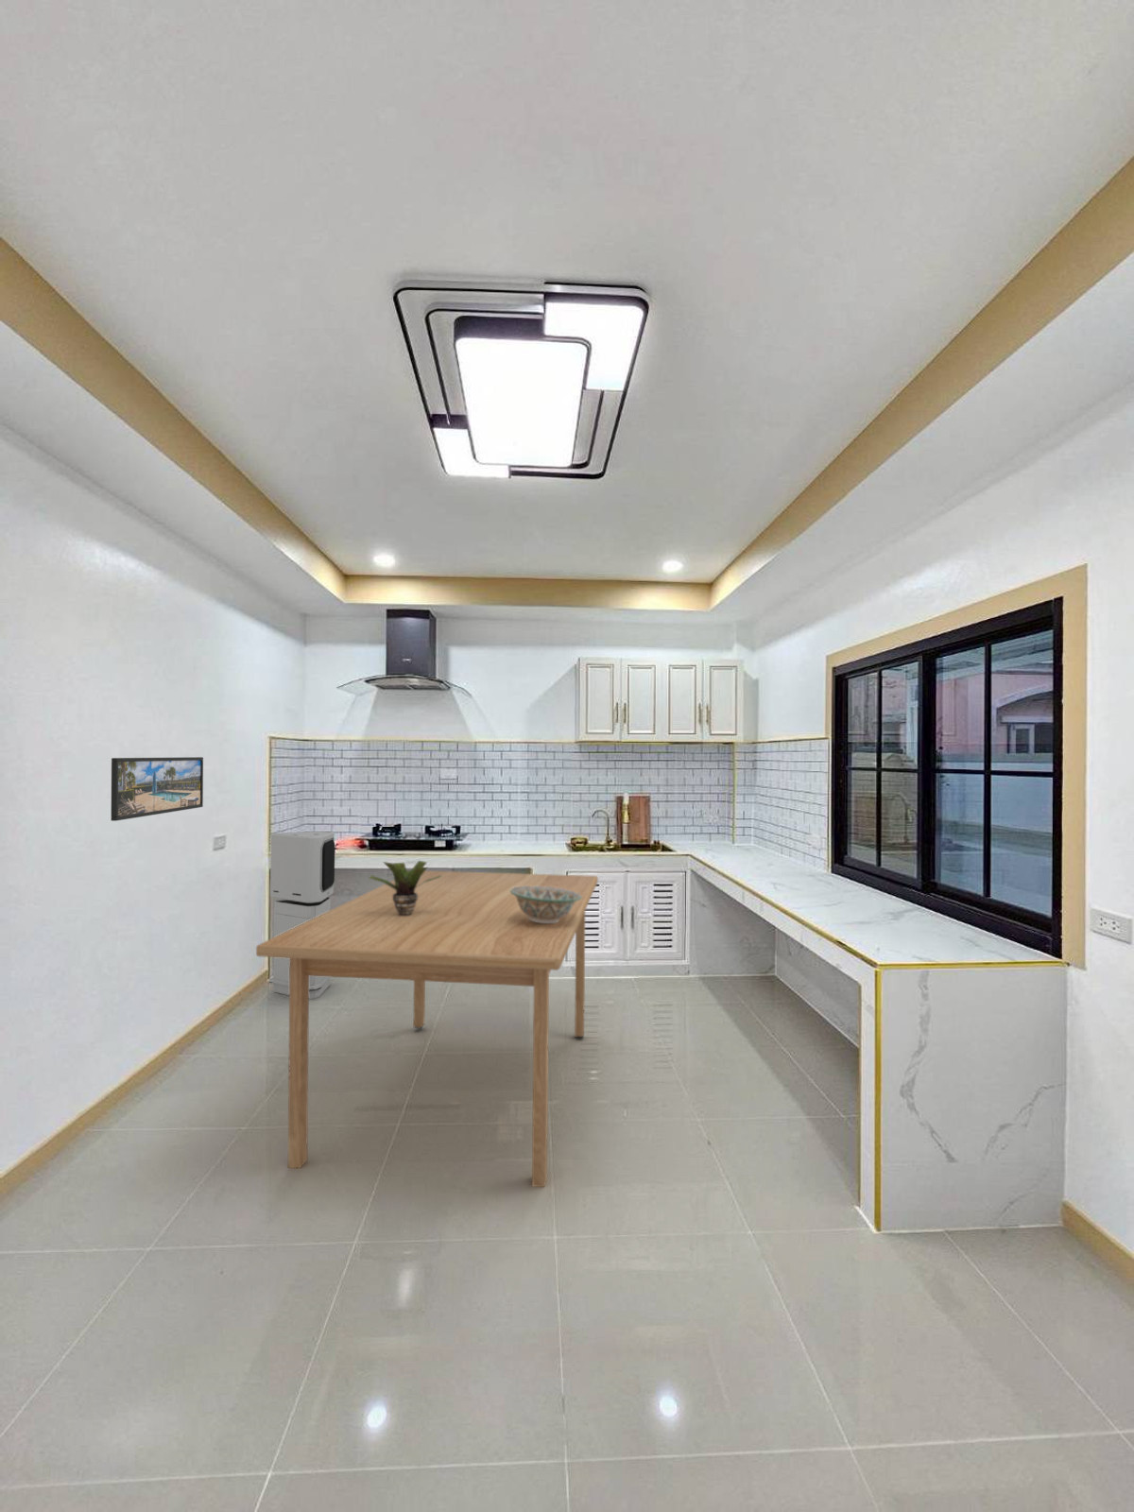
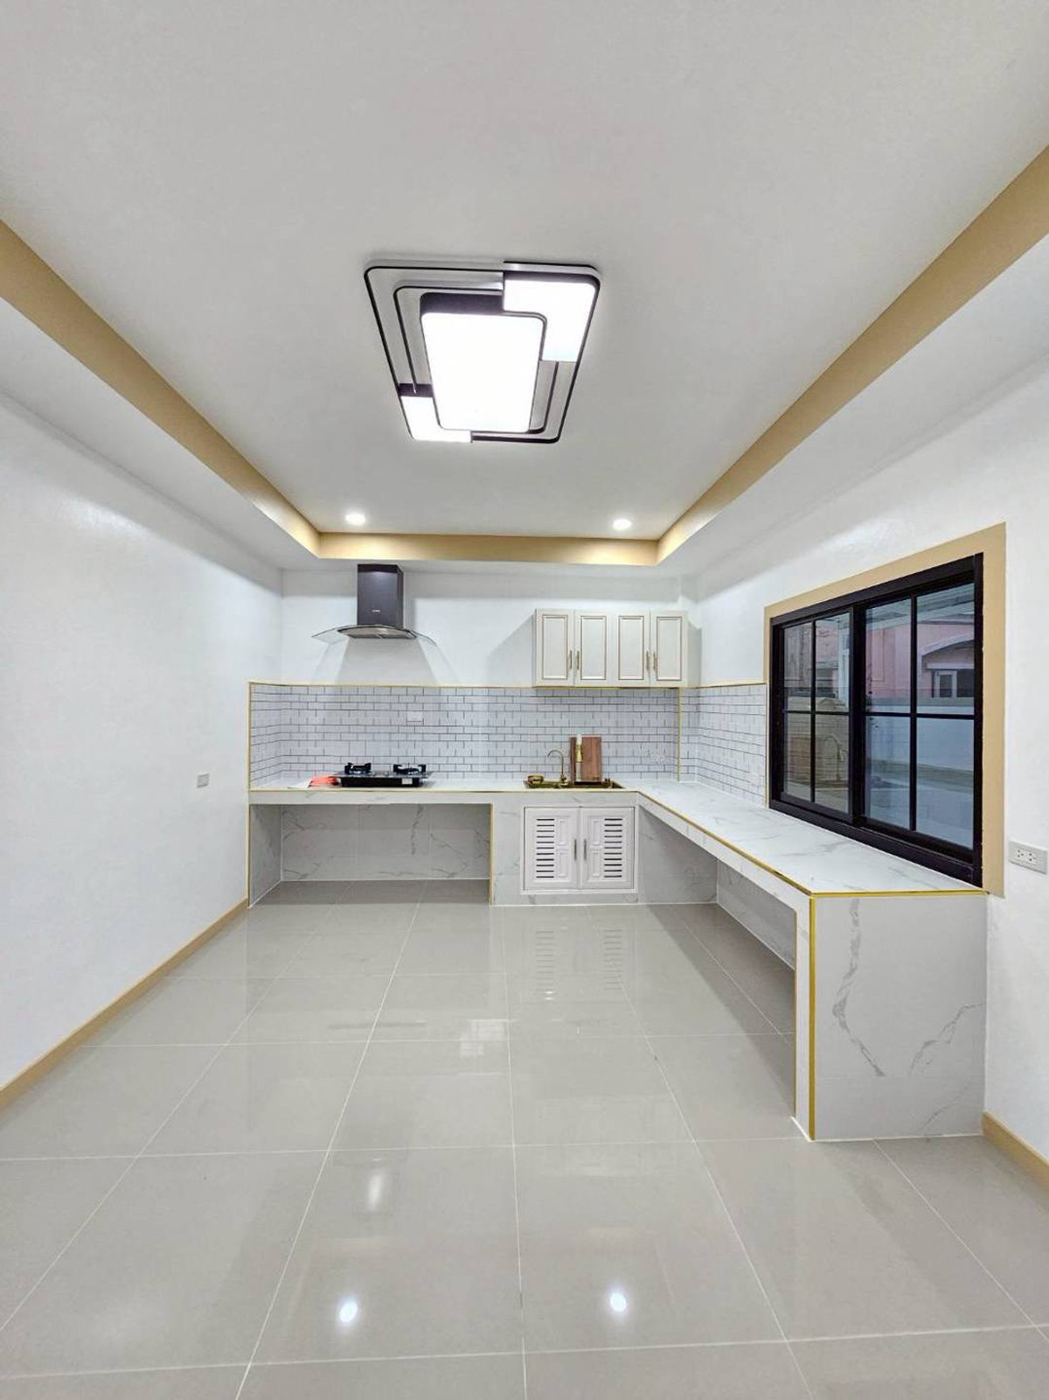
- potted plant (406, 887)
- decorative bowl (543, 905)
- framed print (162, 786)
- table (468, 983)
- air purifier (299, 912)
